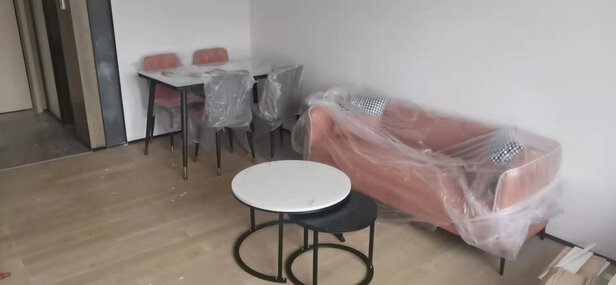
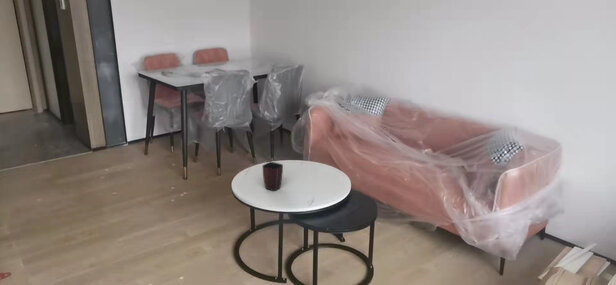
+ mug (273, 175)
